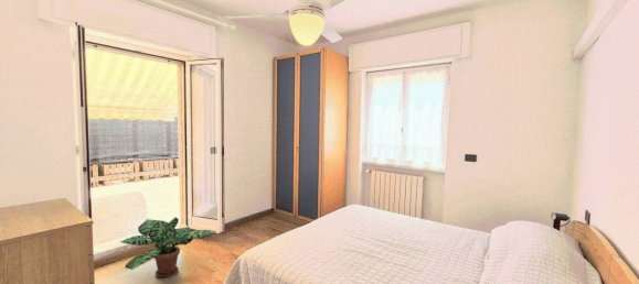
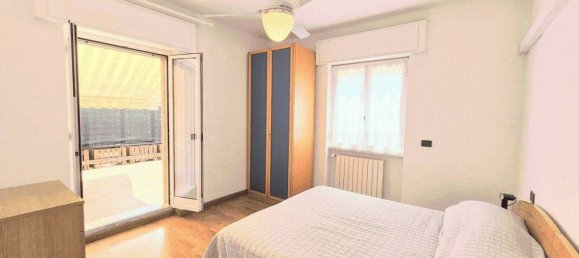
- potted plant (162, 242)
